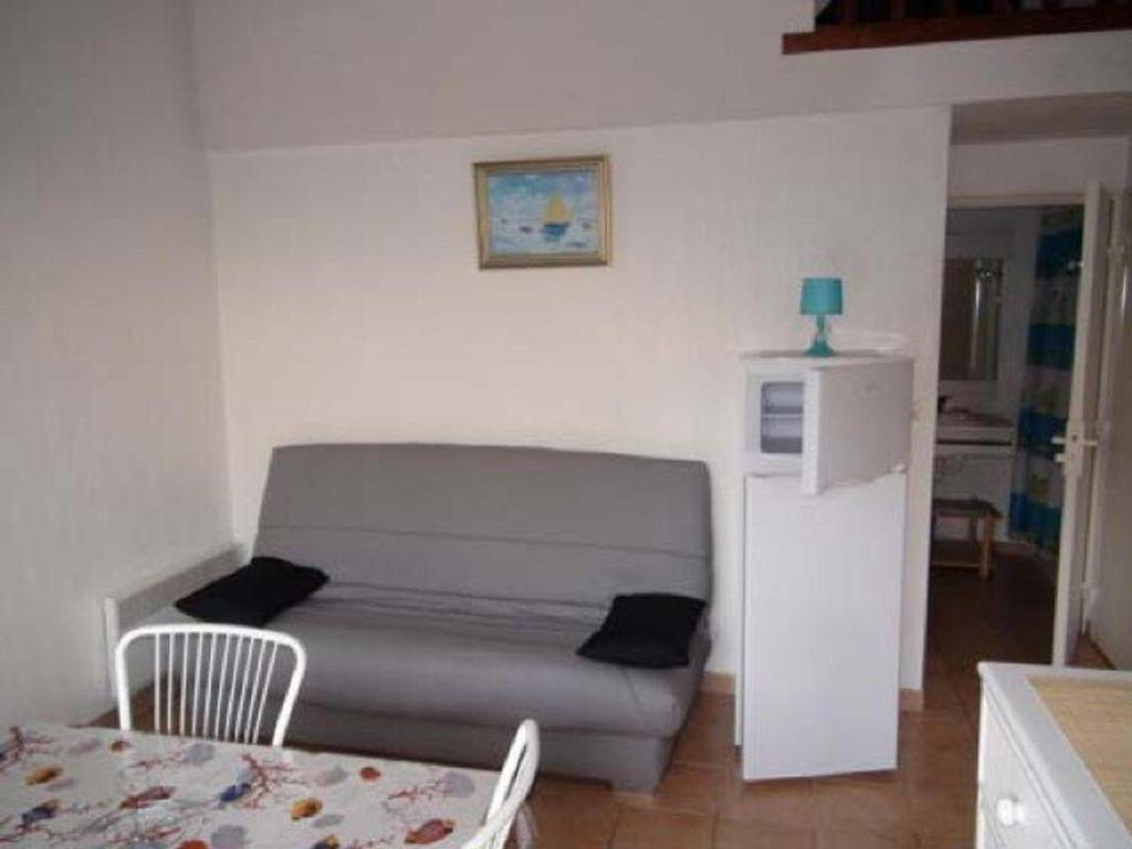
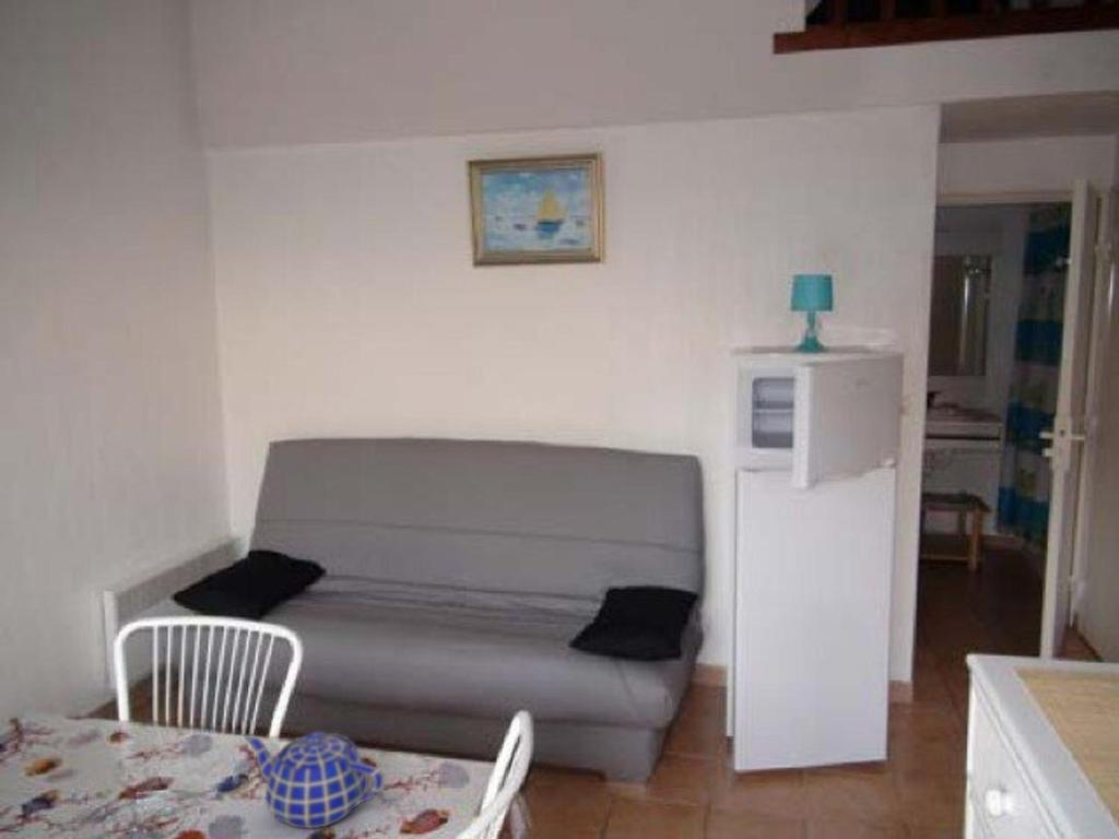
+ teapot (311, 770)
